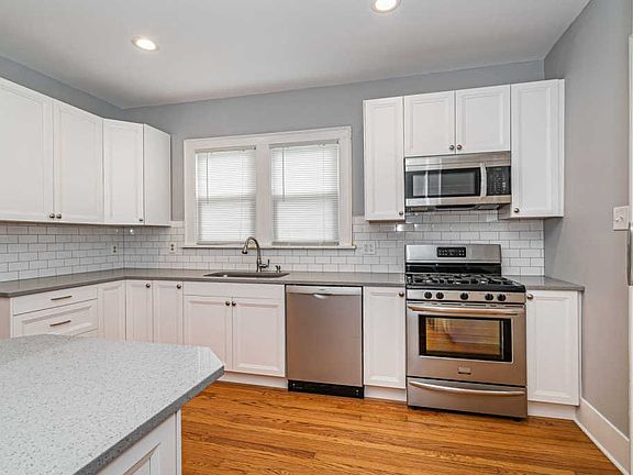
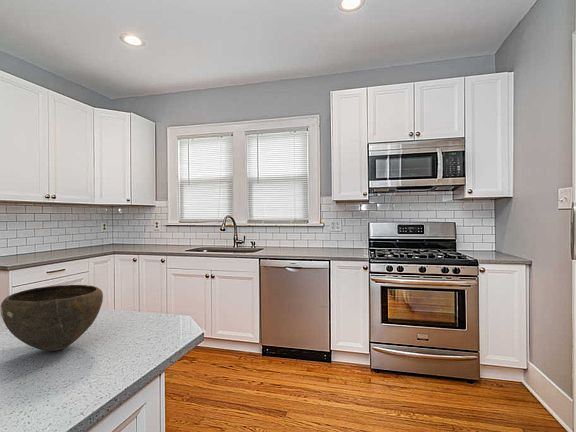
+ bowl (55, 320)
